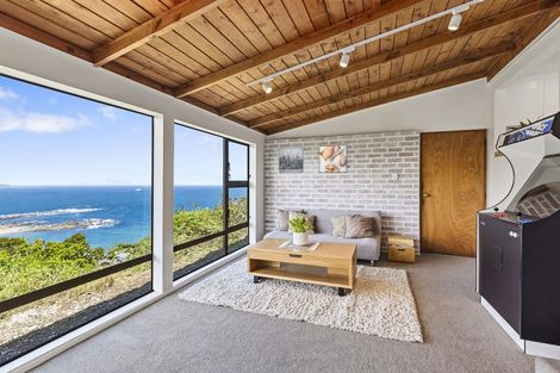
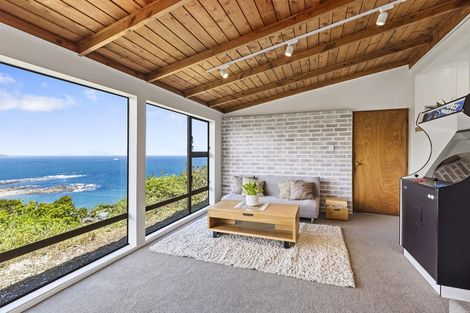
- wall art (291, 160)
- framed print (332, 158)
